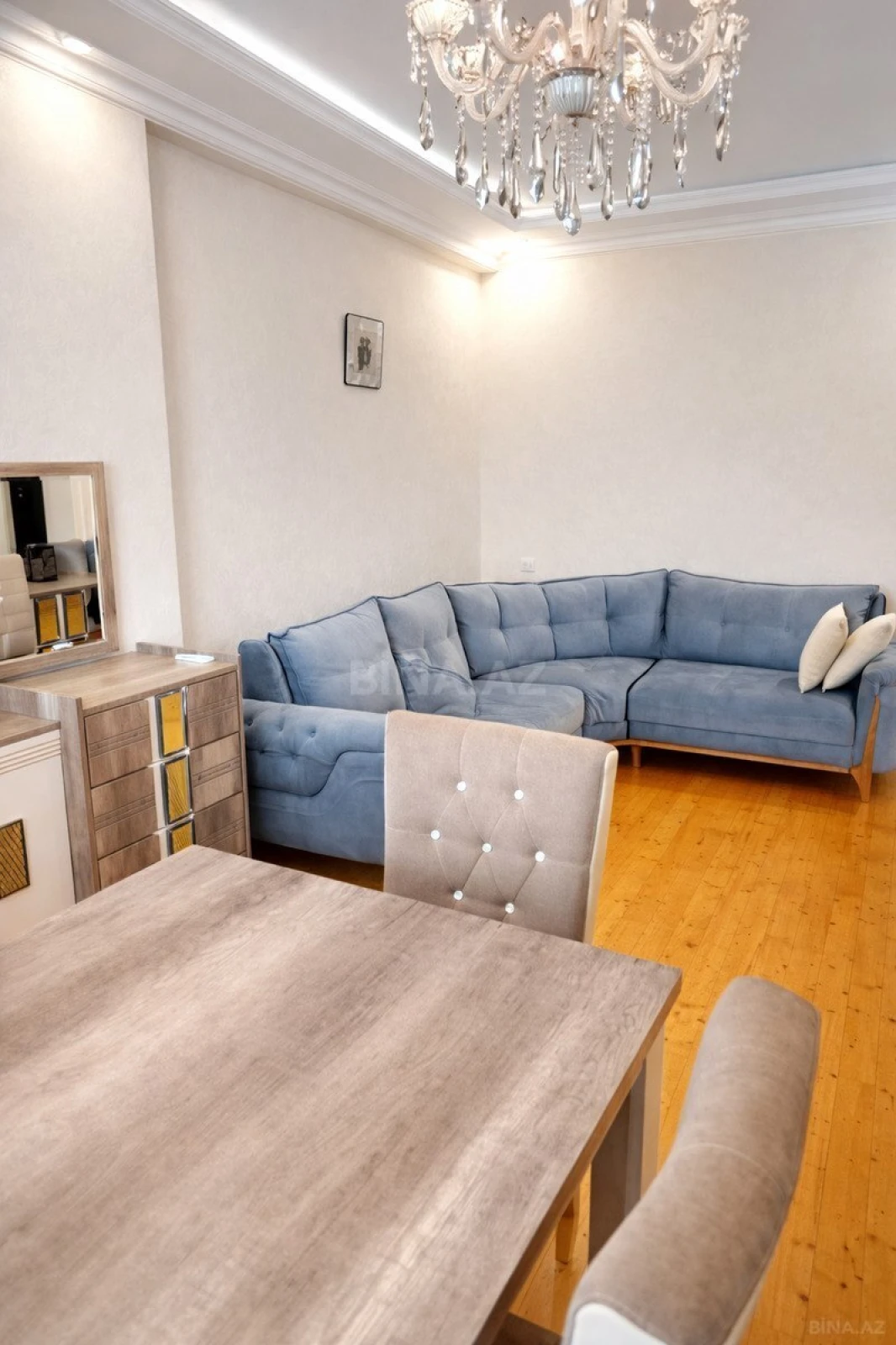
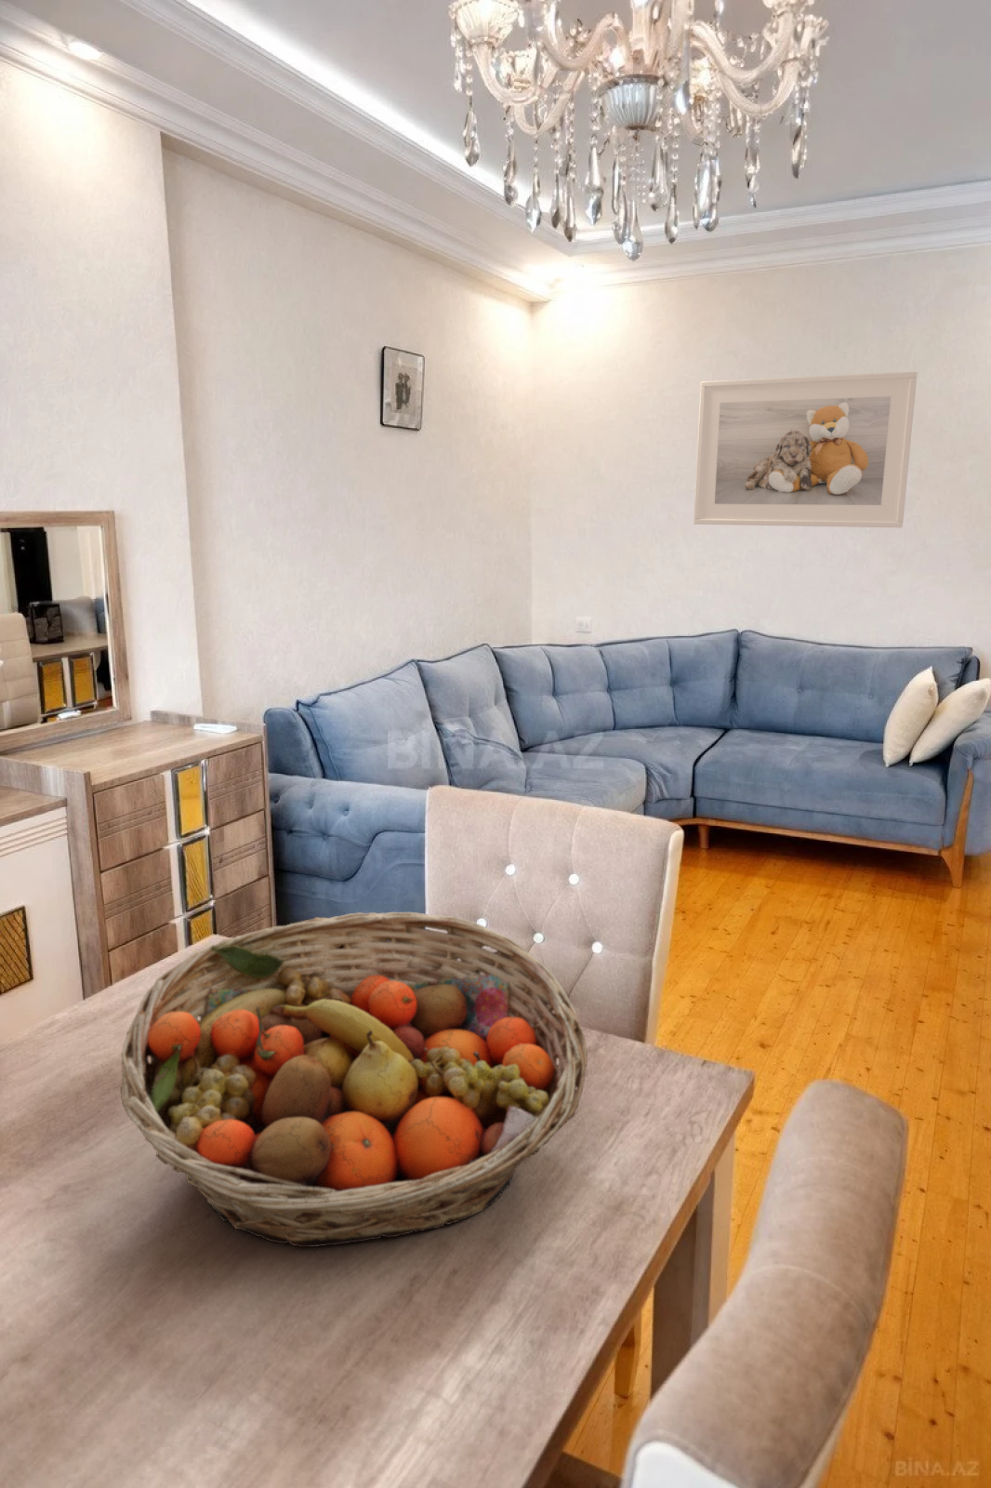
+ fruit basket (359, 1065)
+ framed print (799, 452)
